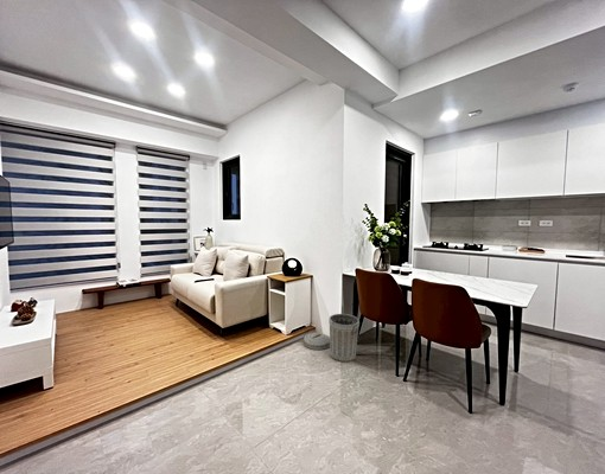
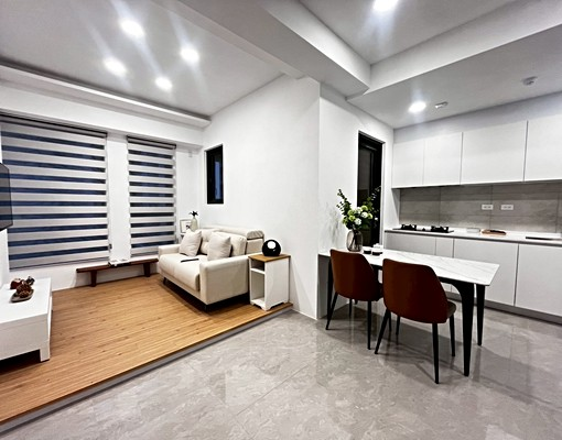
- trash can (330, 331)
